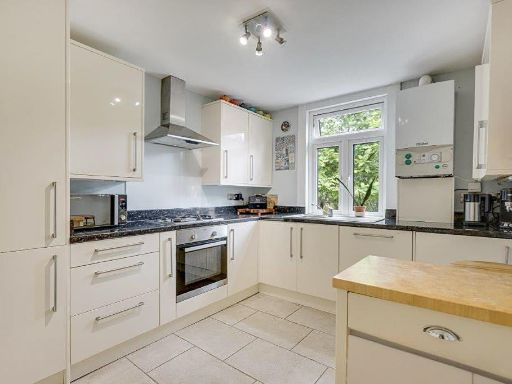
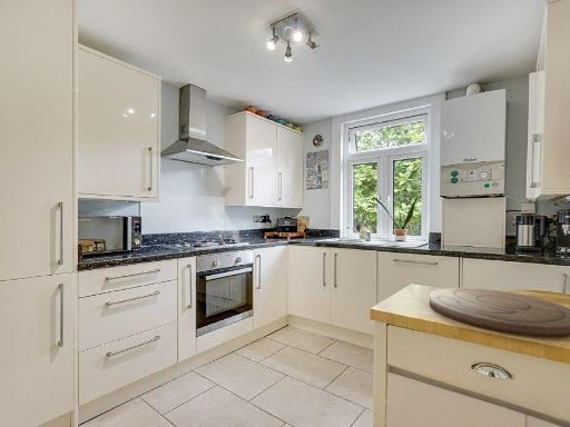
+ cutting board (497, 308)
